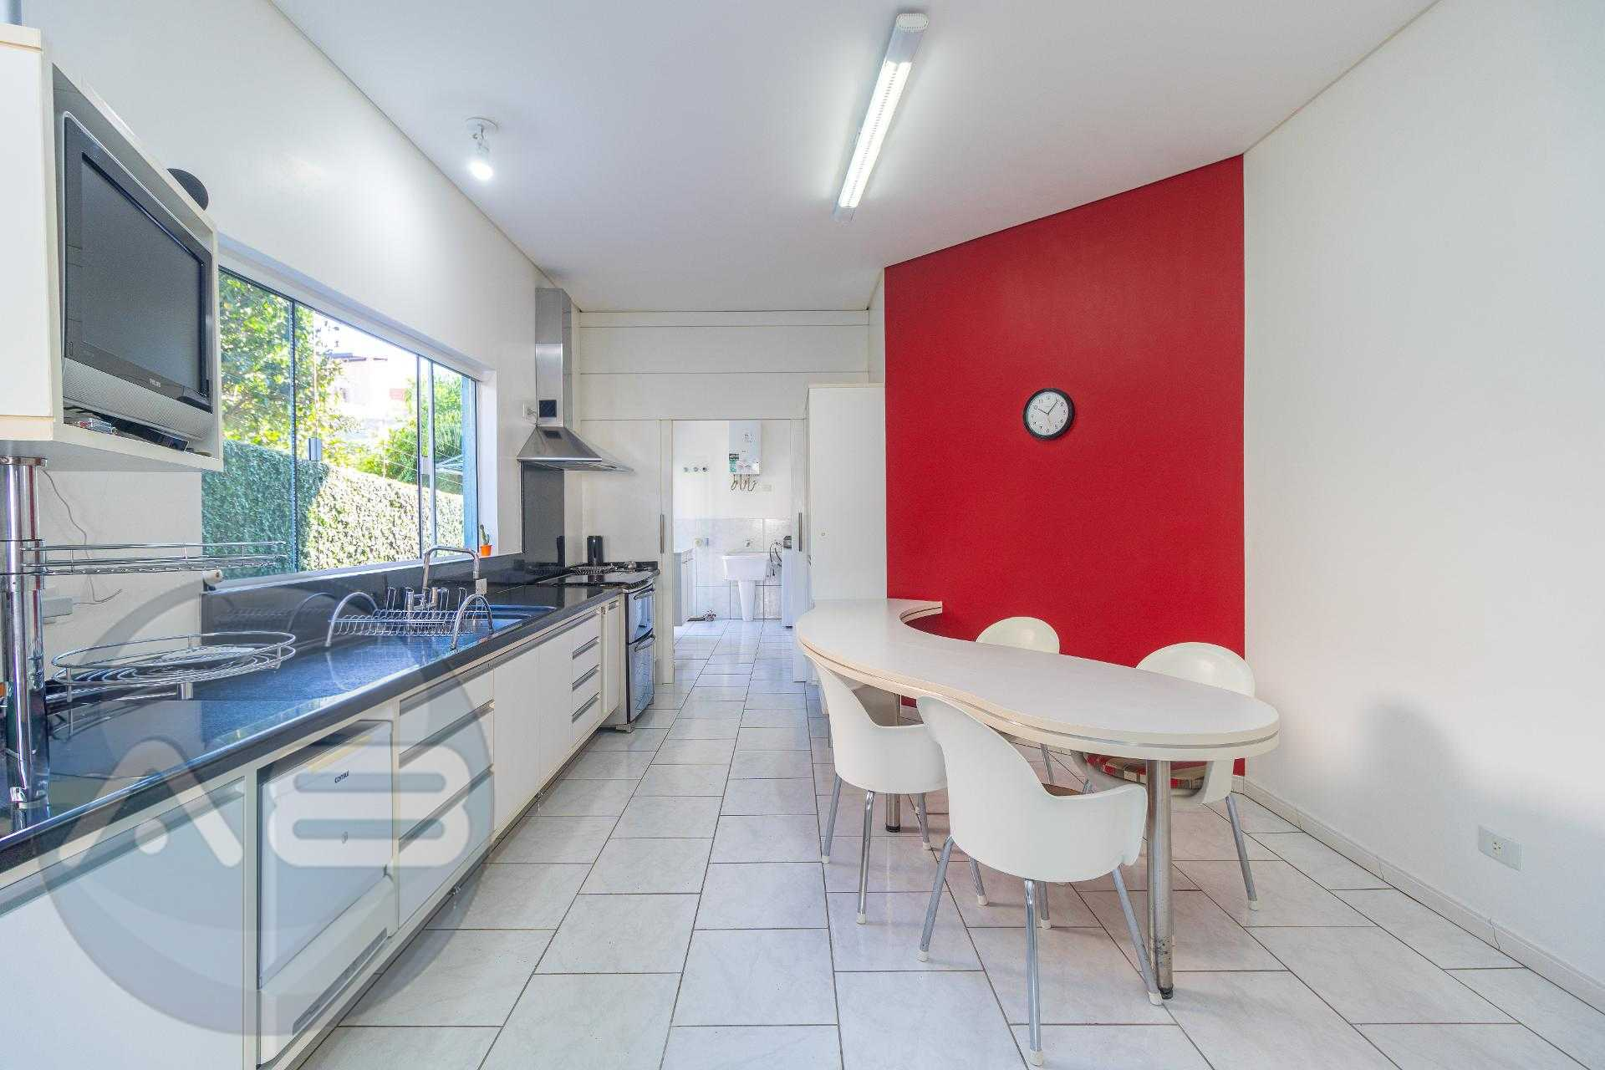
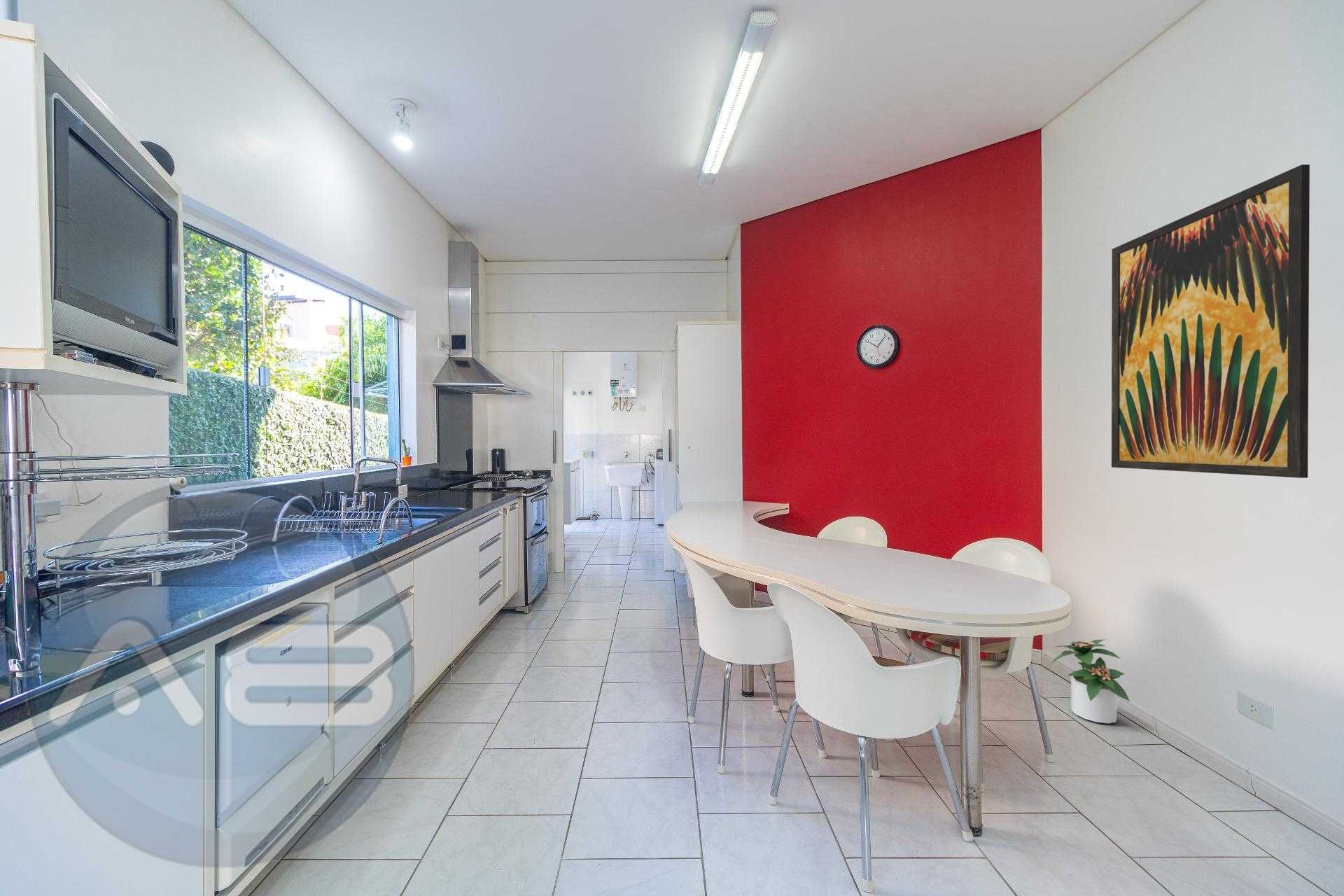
+ wall art (1192, 343)
+ potted plant (1088, 677)
